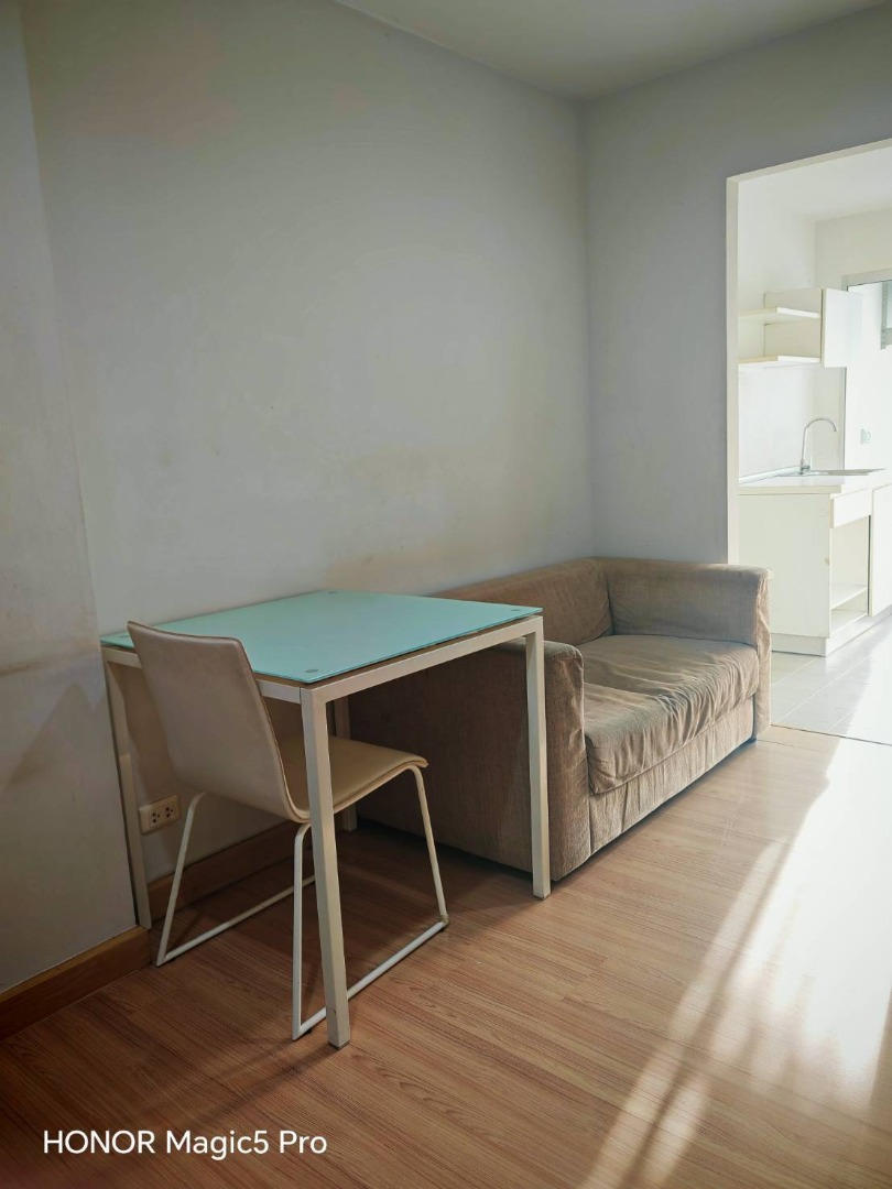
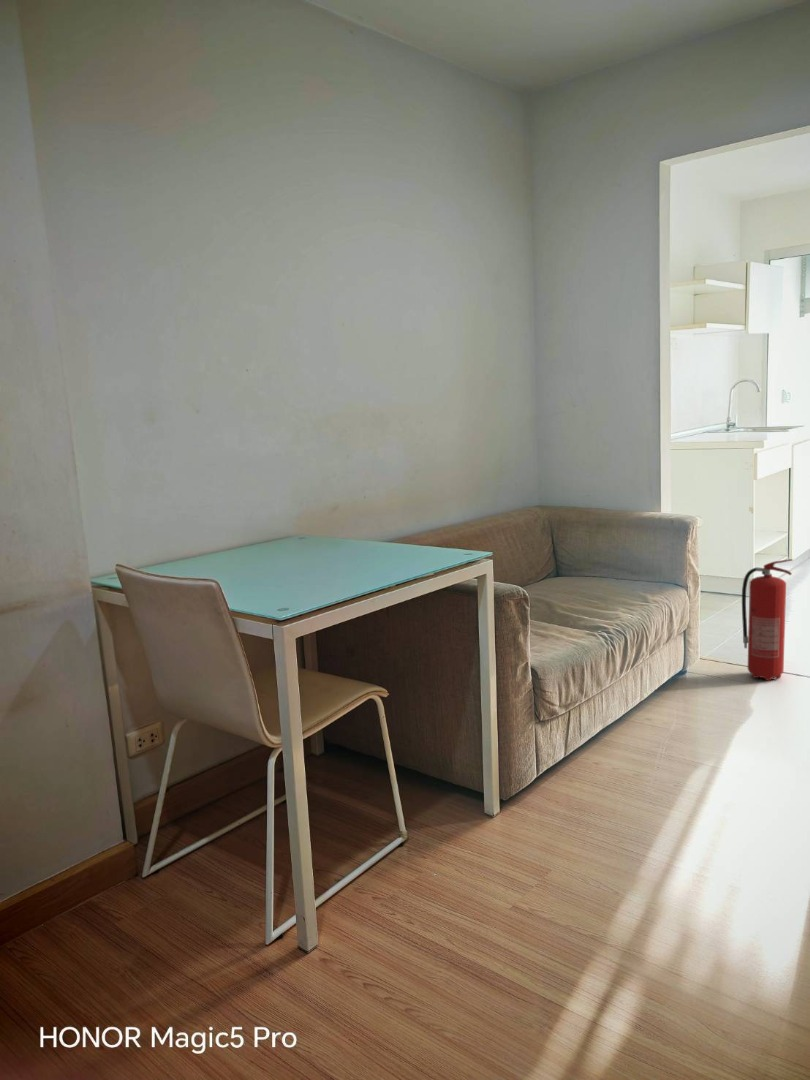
+ fire extinguisher (765, 617)
